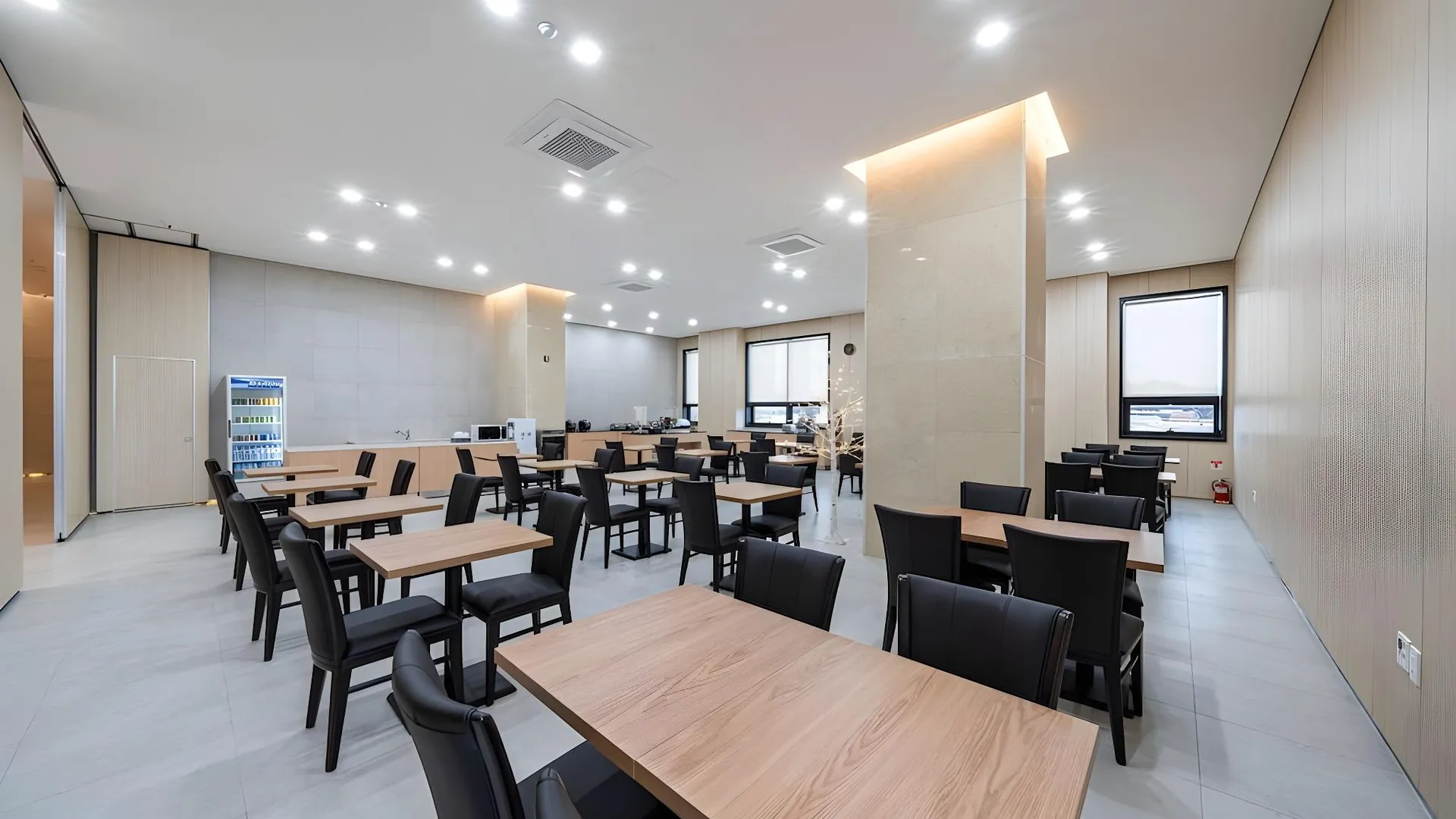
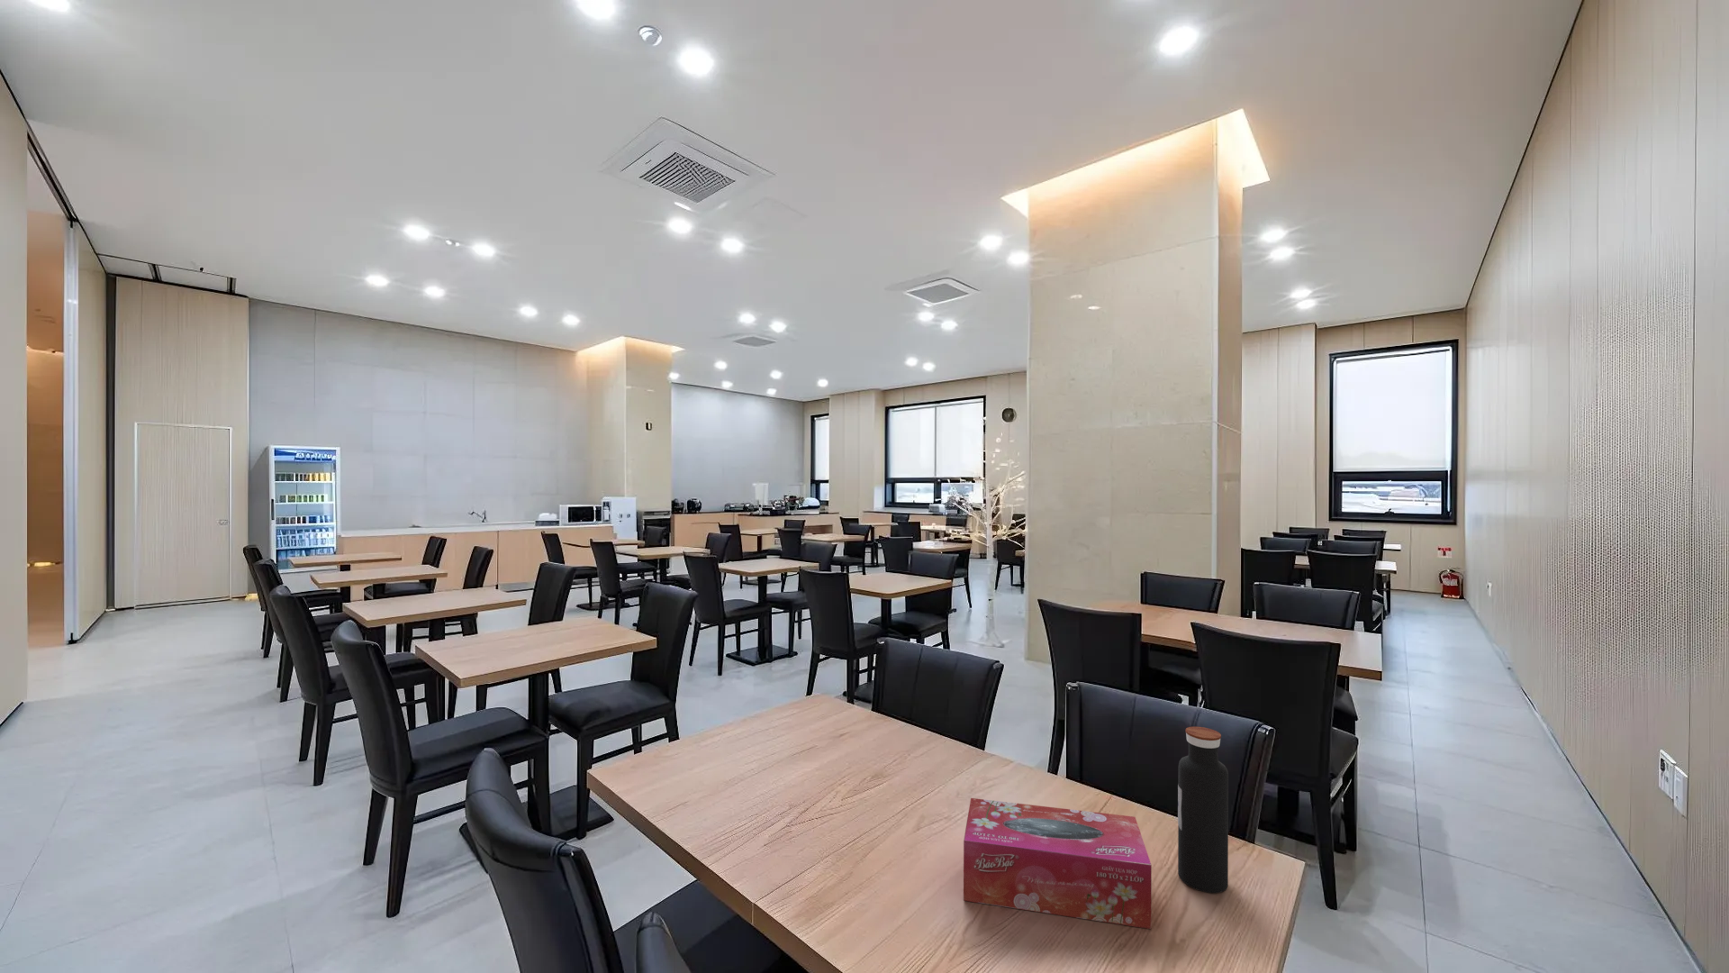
+ tissue box (1052, 857)
+ water bottle (1202, 805)
